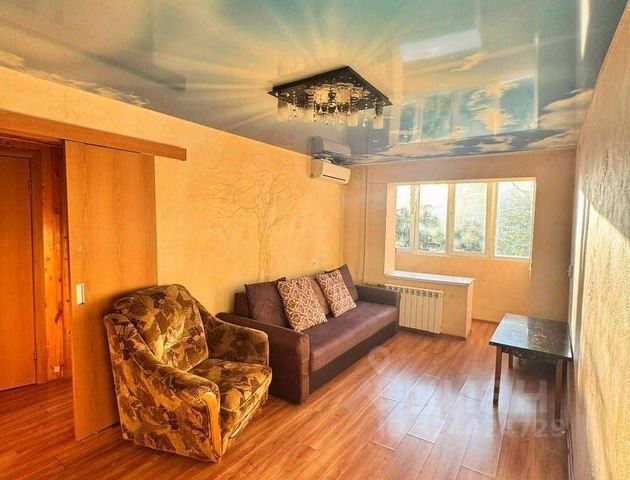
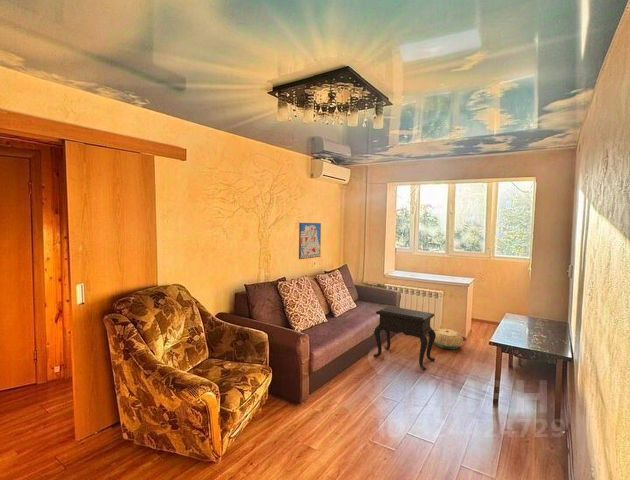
+ wall art (310, 240)
+ side table (405, 334)
+ basket (447, 338)
